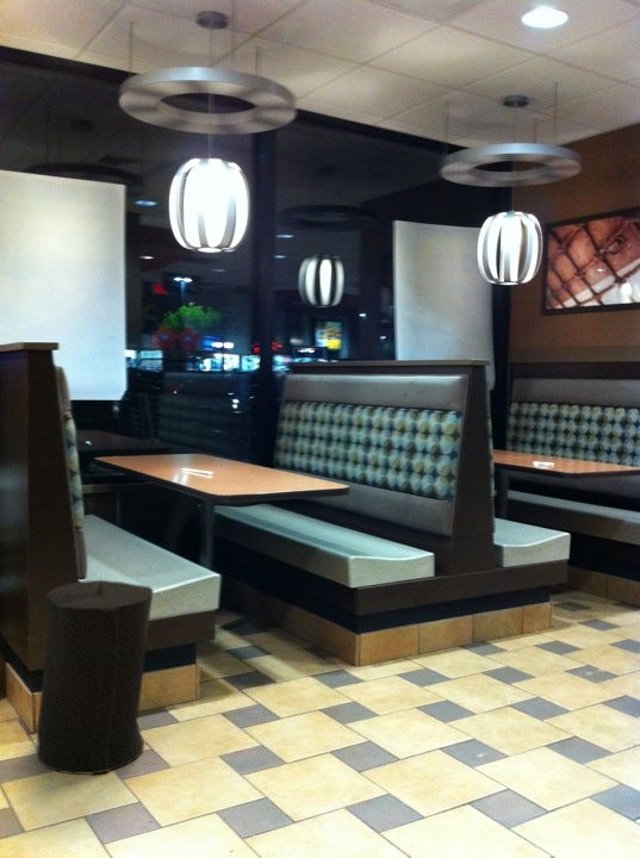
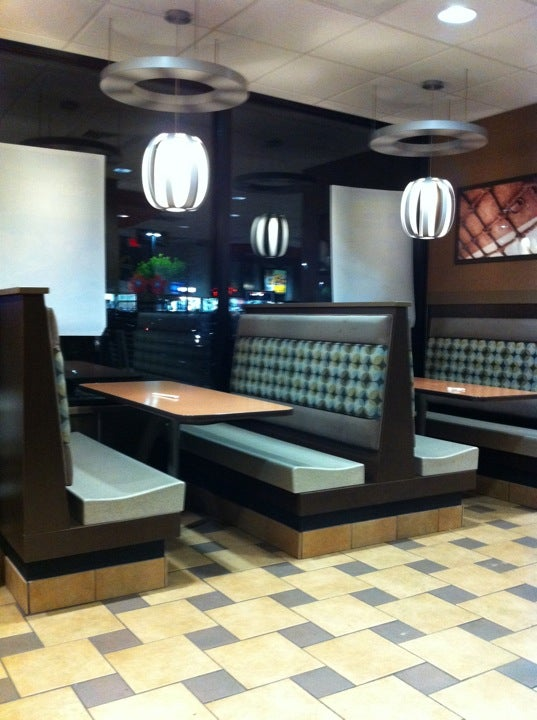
- trash can (95, 664)
